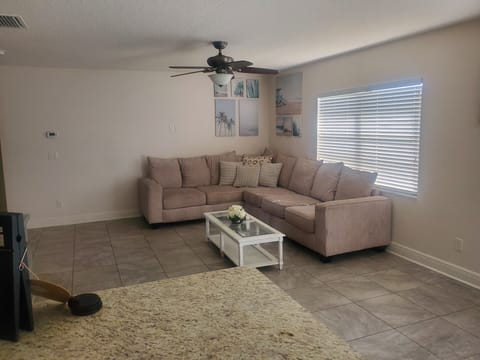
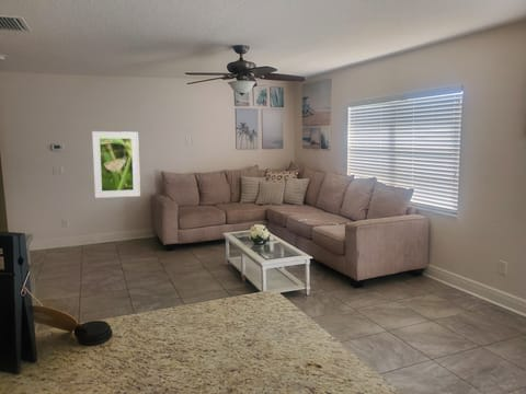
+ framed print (116, 164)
